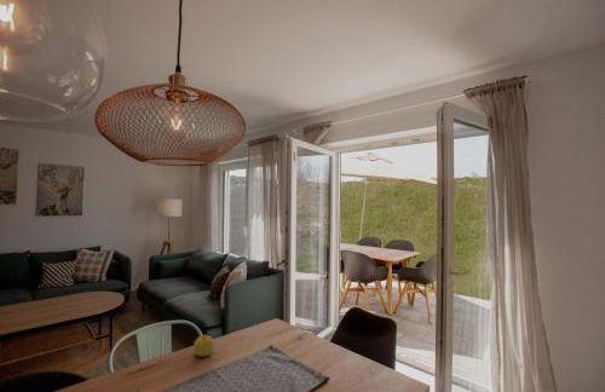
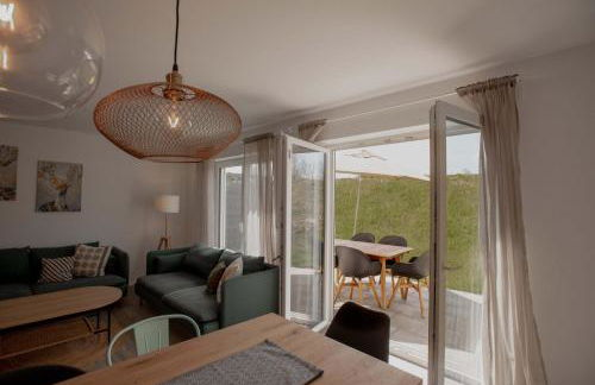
- fruit (203, 345)
